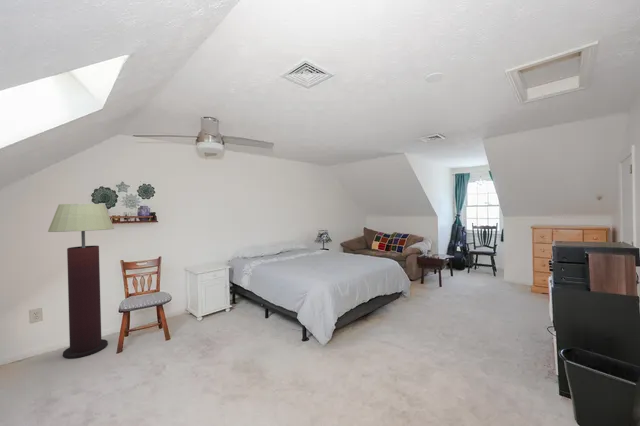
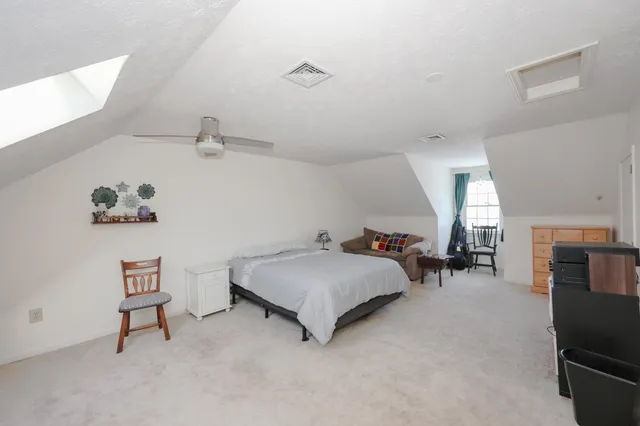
- floor lamp (84, 276)
